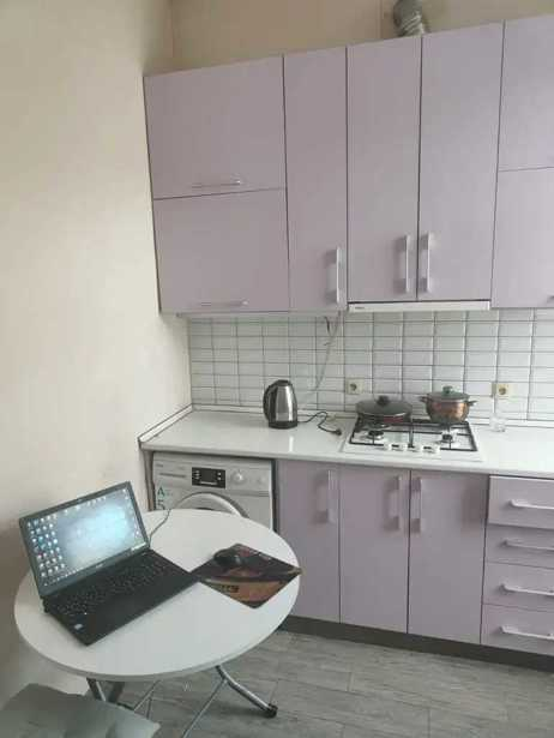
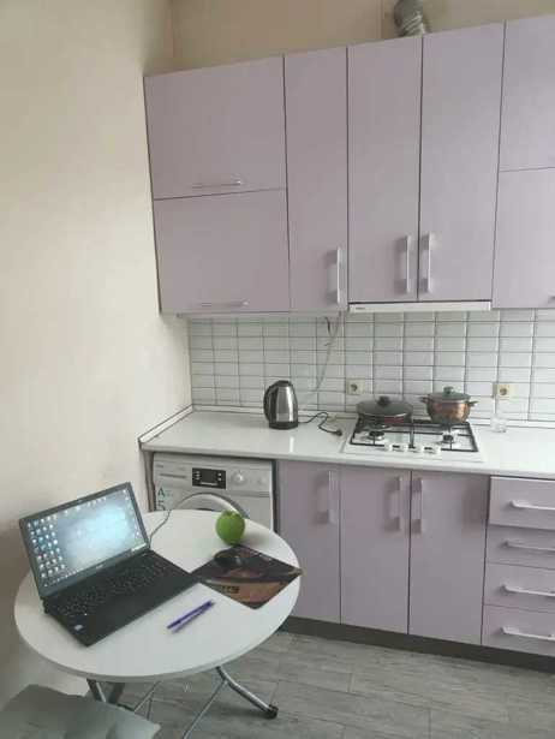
+ pen (191, 613)
+ fruit (229, 525)
